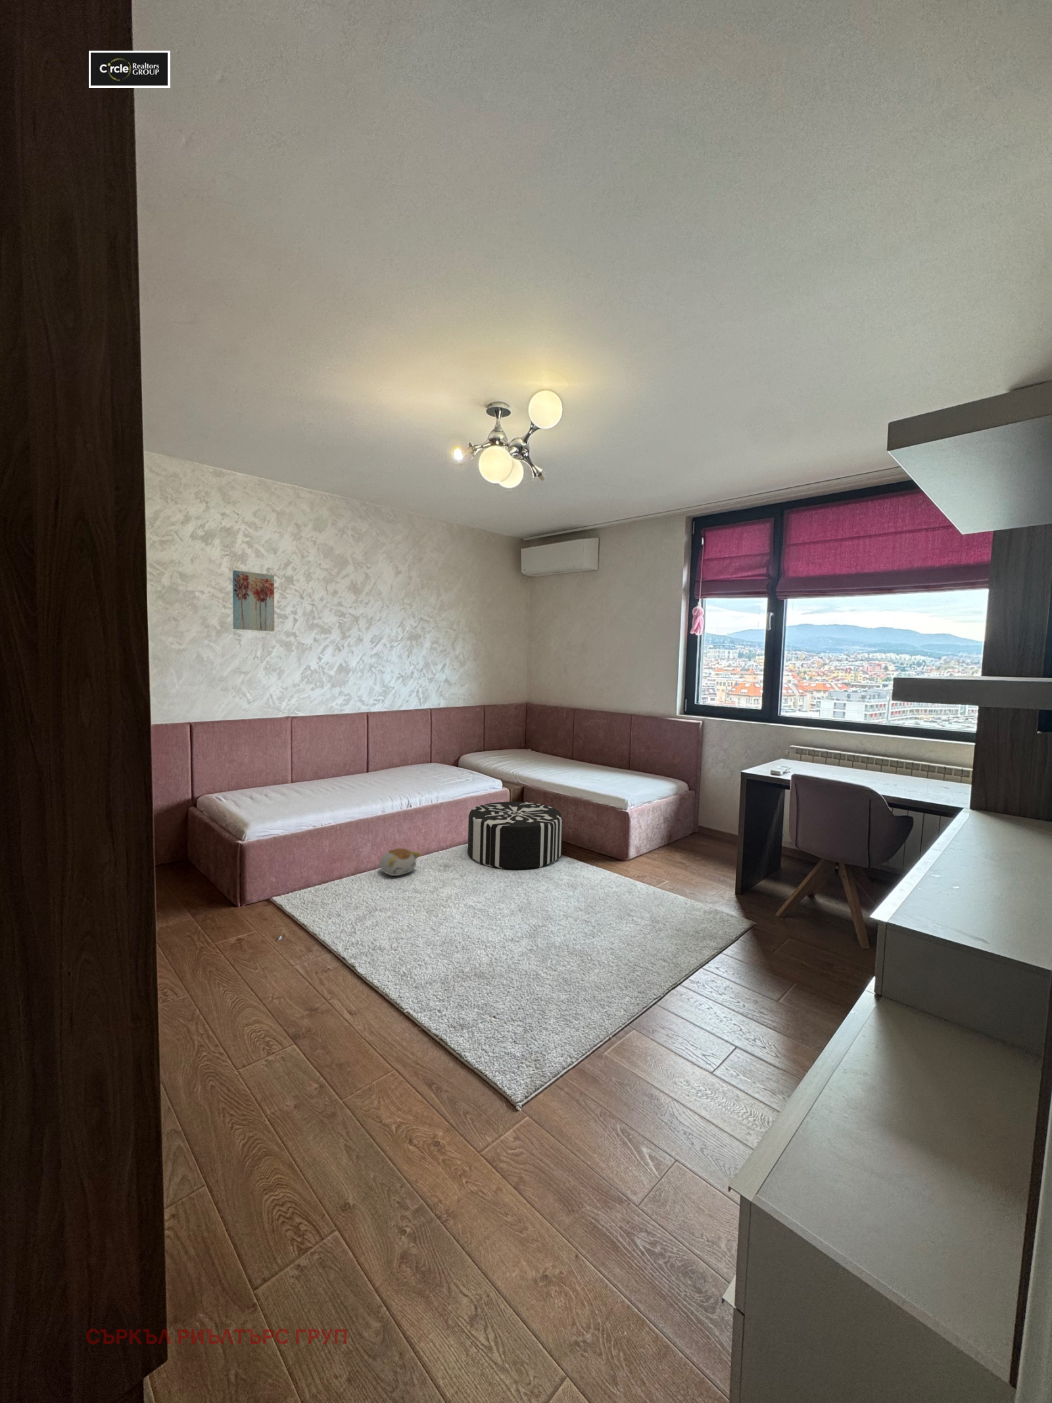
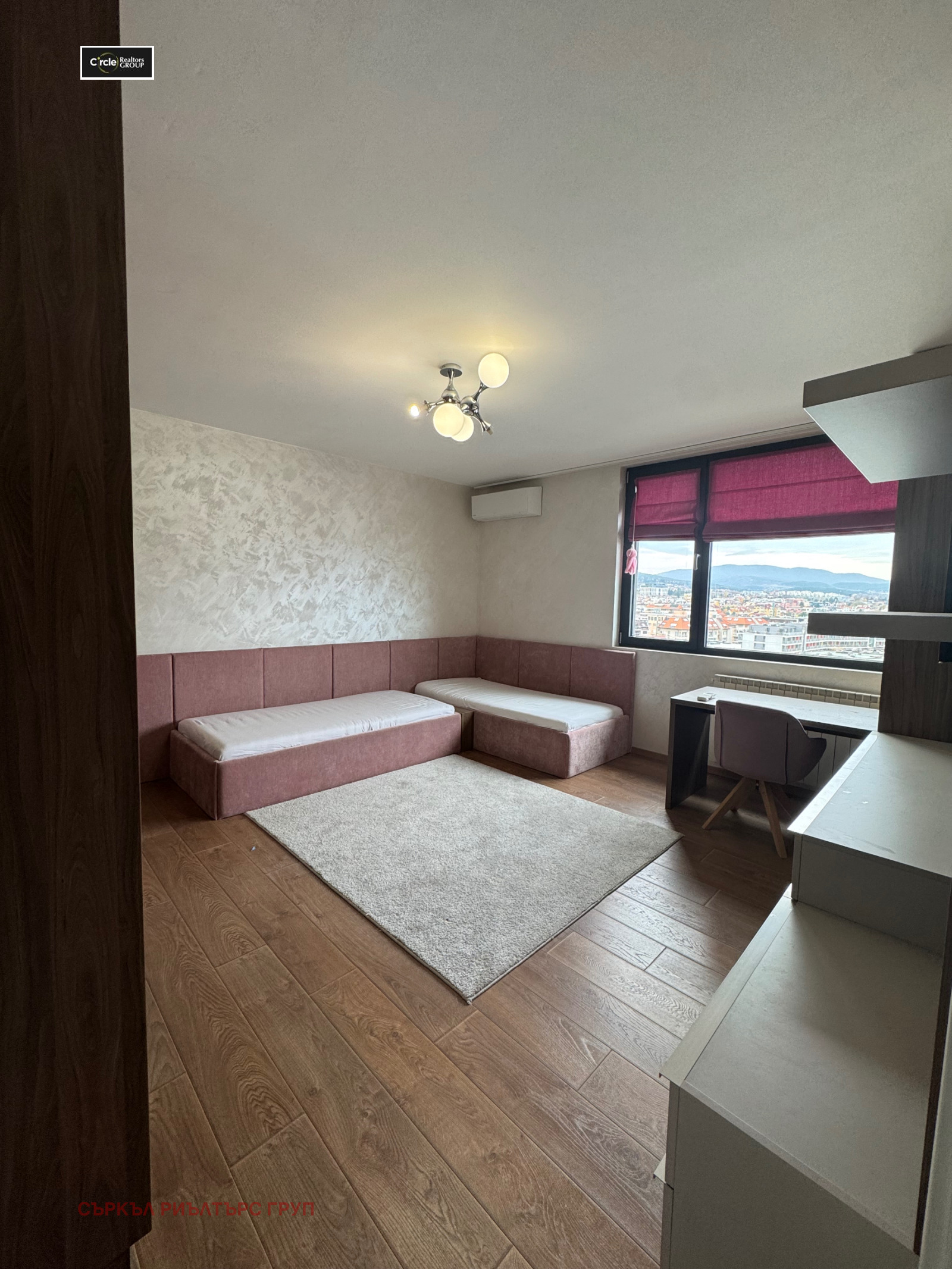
- wall art (254, 601)
- plush toy (396, 860)
- pouf (515, 833)
